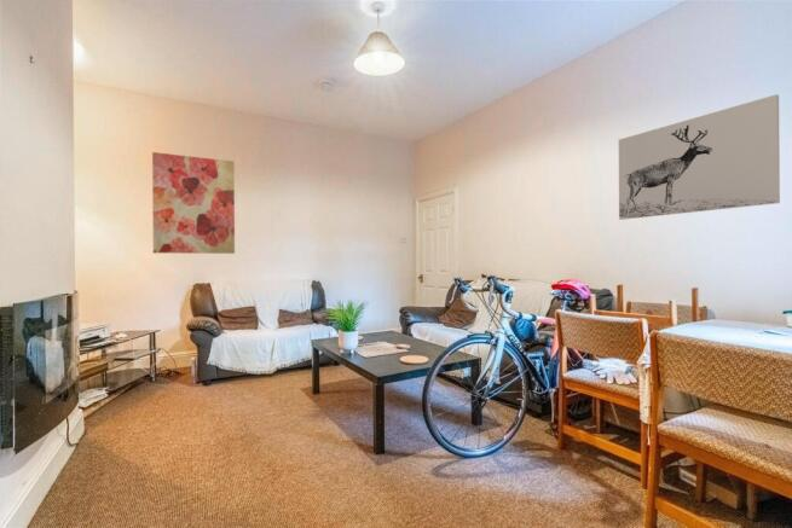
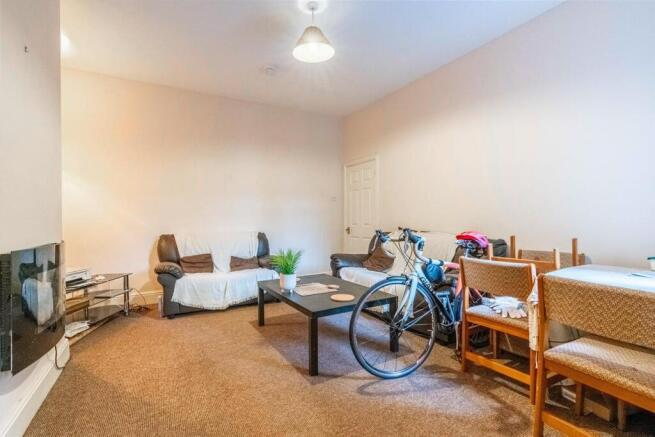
- wall art (687, 166)
- wall art (195, 204)
